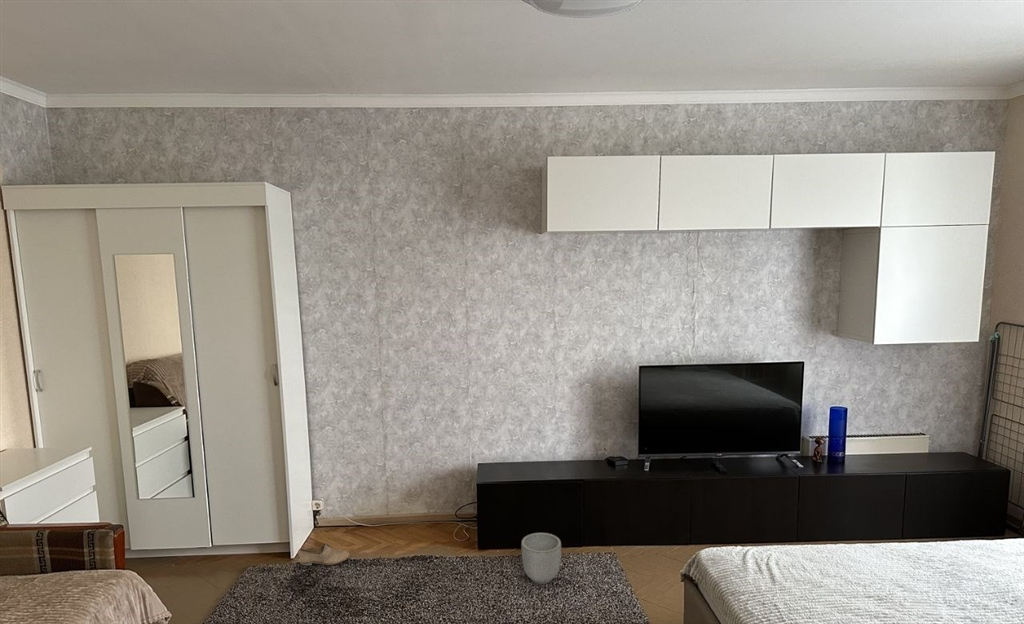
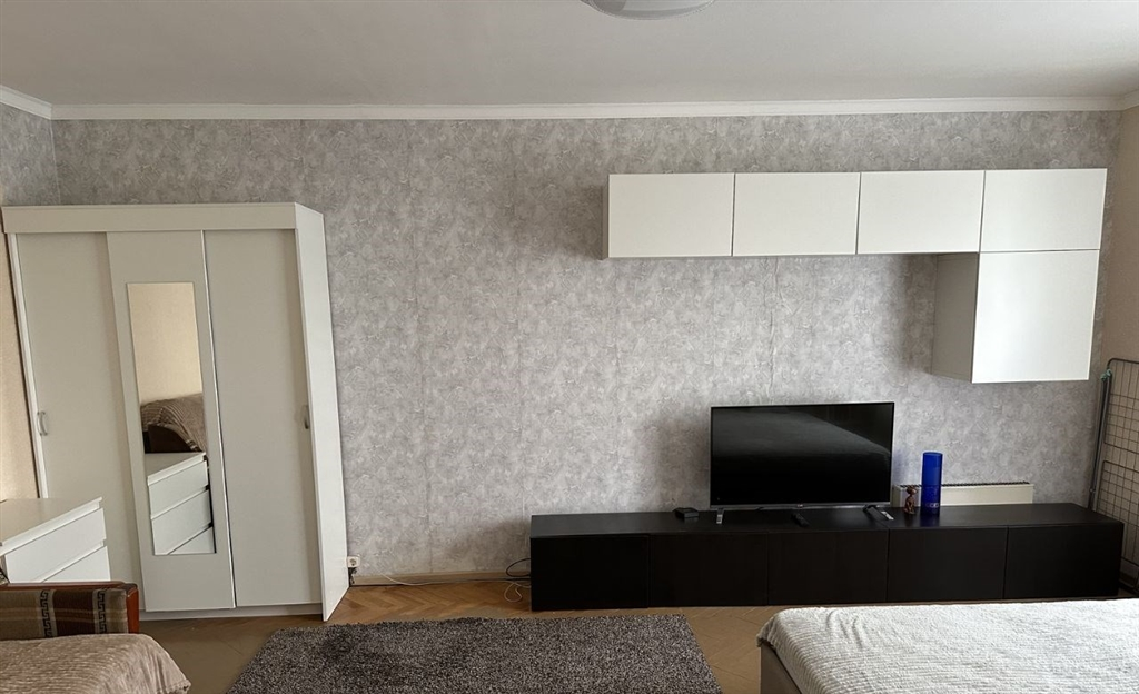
- shoe (324, 551)
- planter (541, 560)
